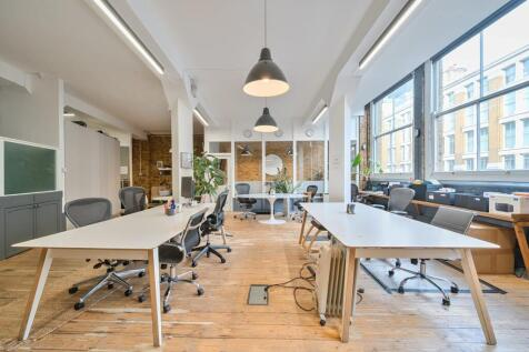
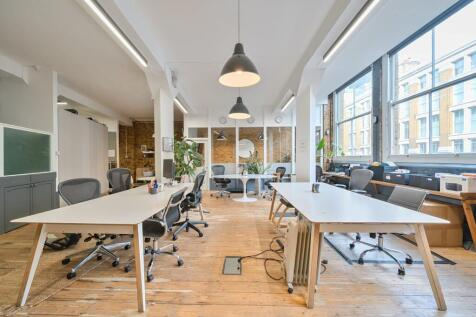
+ toy figurine (66, 238)
